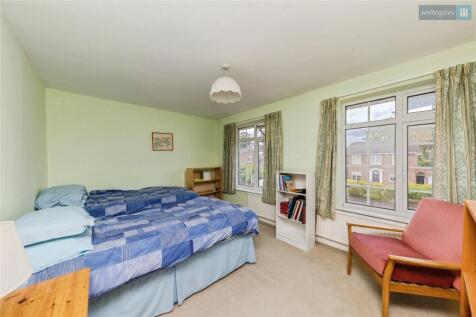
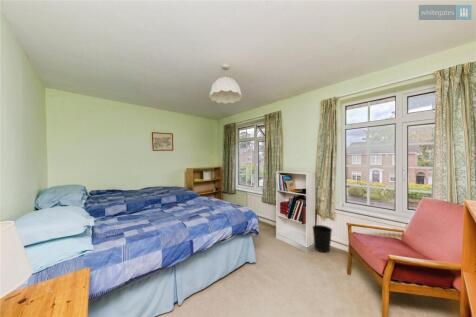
+ wastebasket (322, 238)
